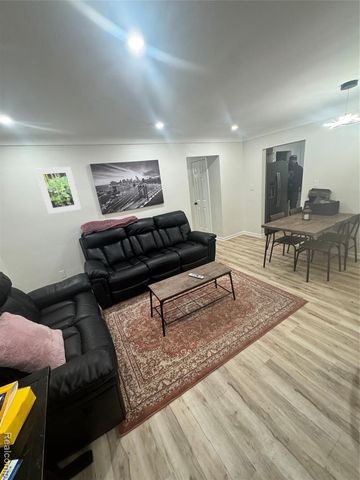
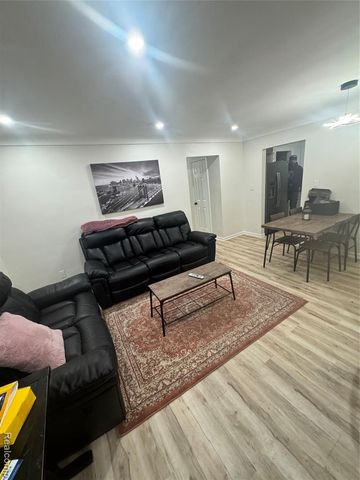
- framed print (59, 190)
